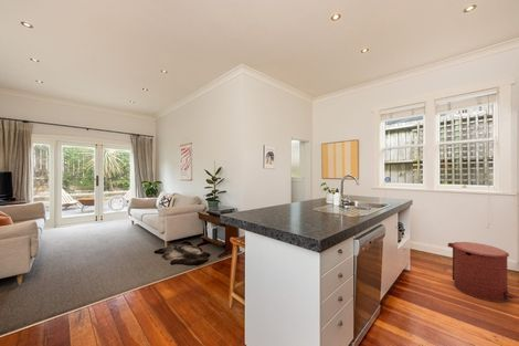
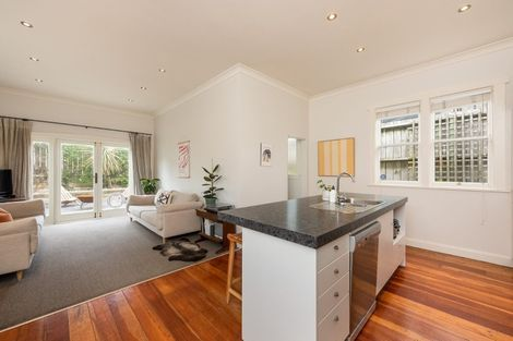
- trash can (479, 269)
